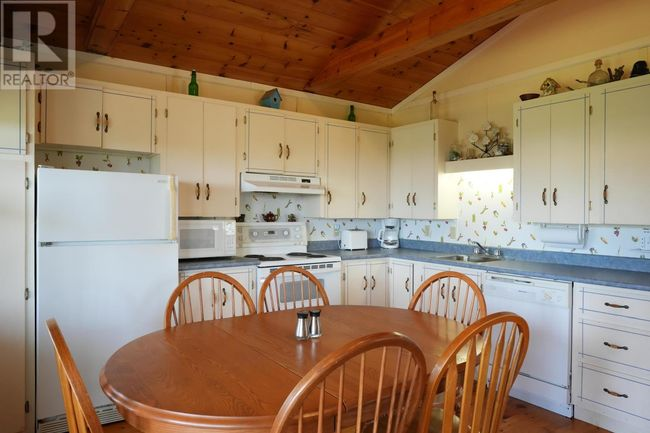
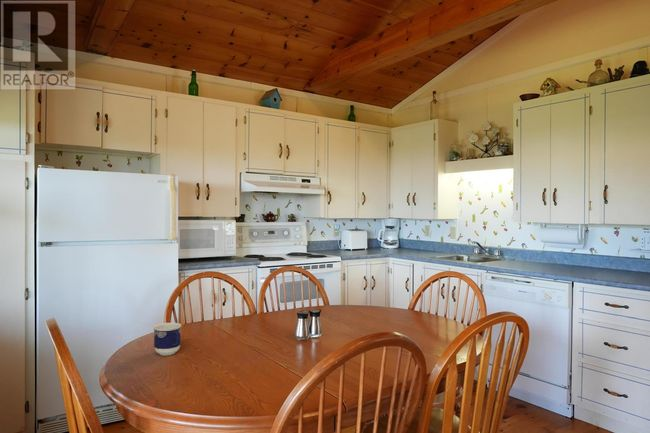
+ cup (169, 340)
